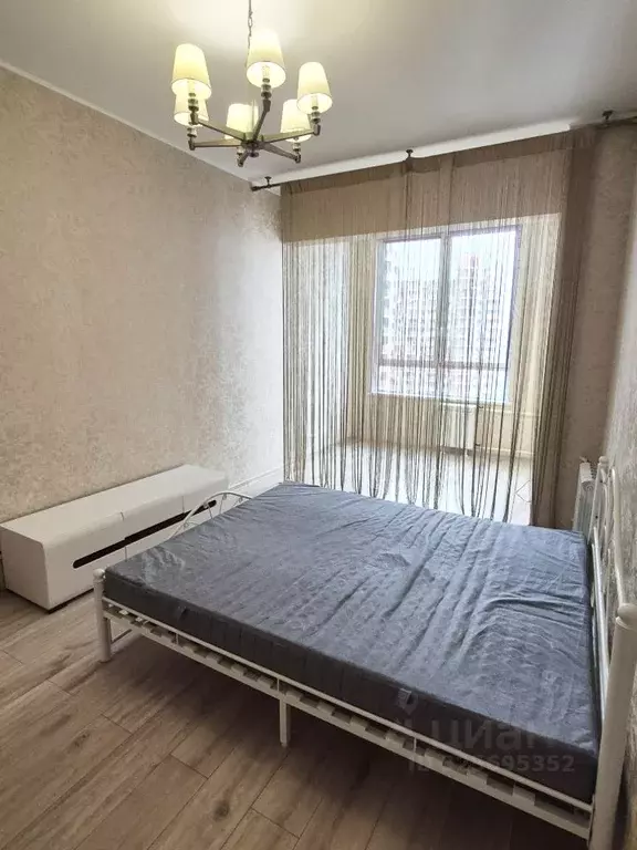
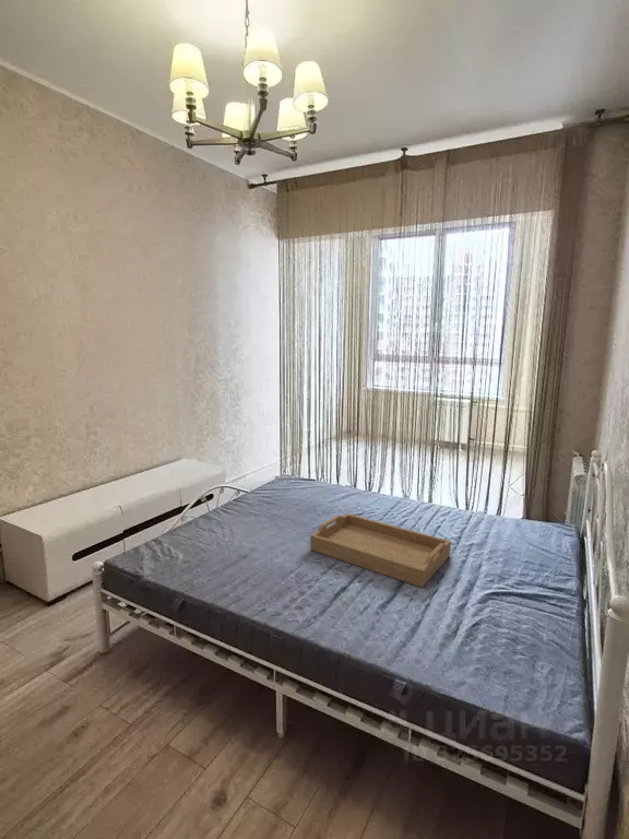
+ serving tray (379, 543)
